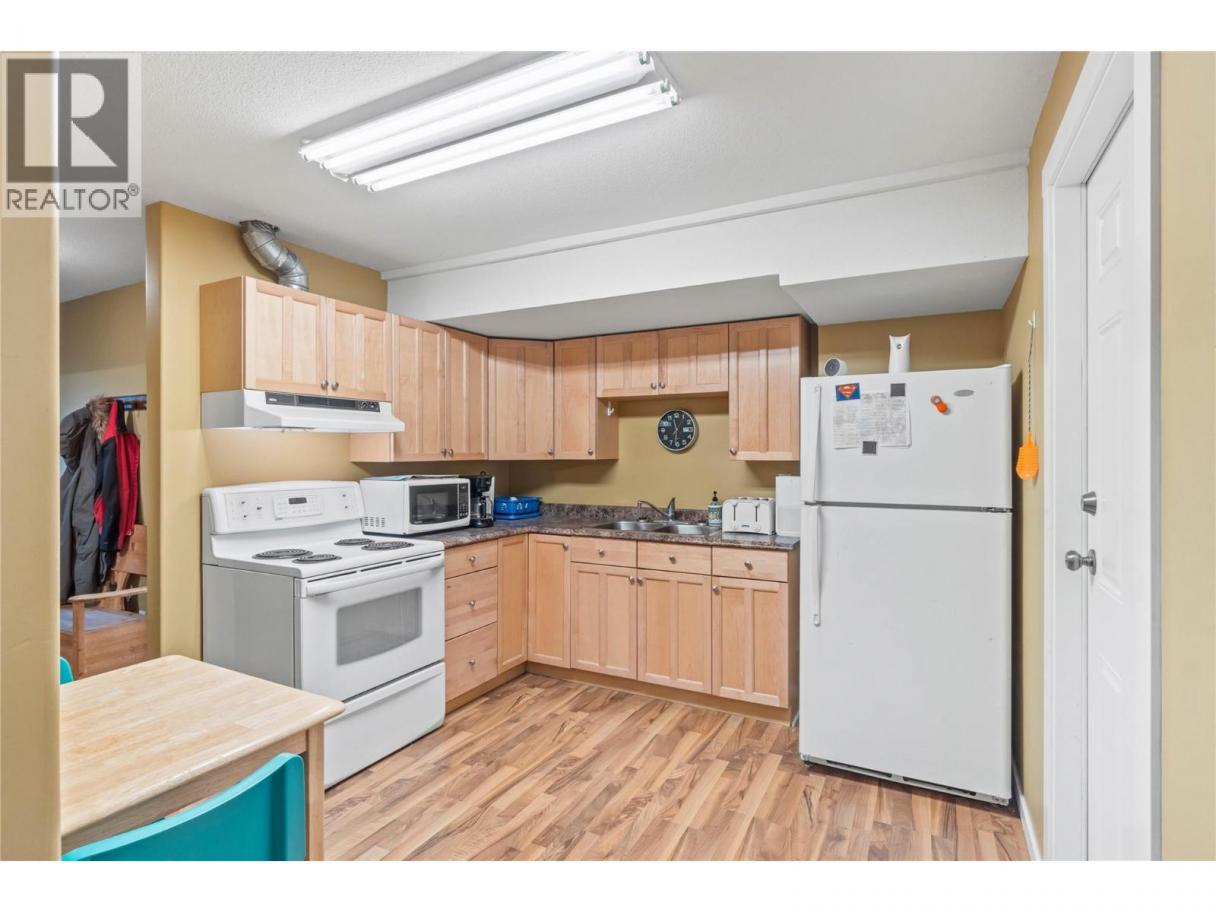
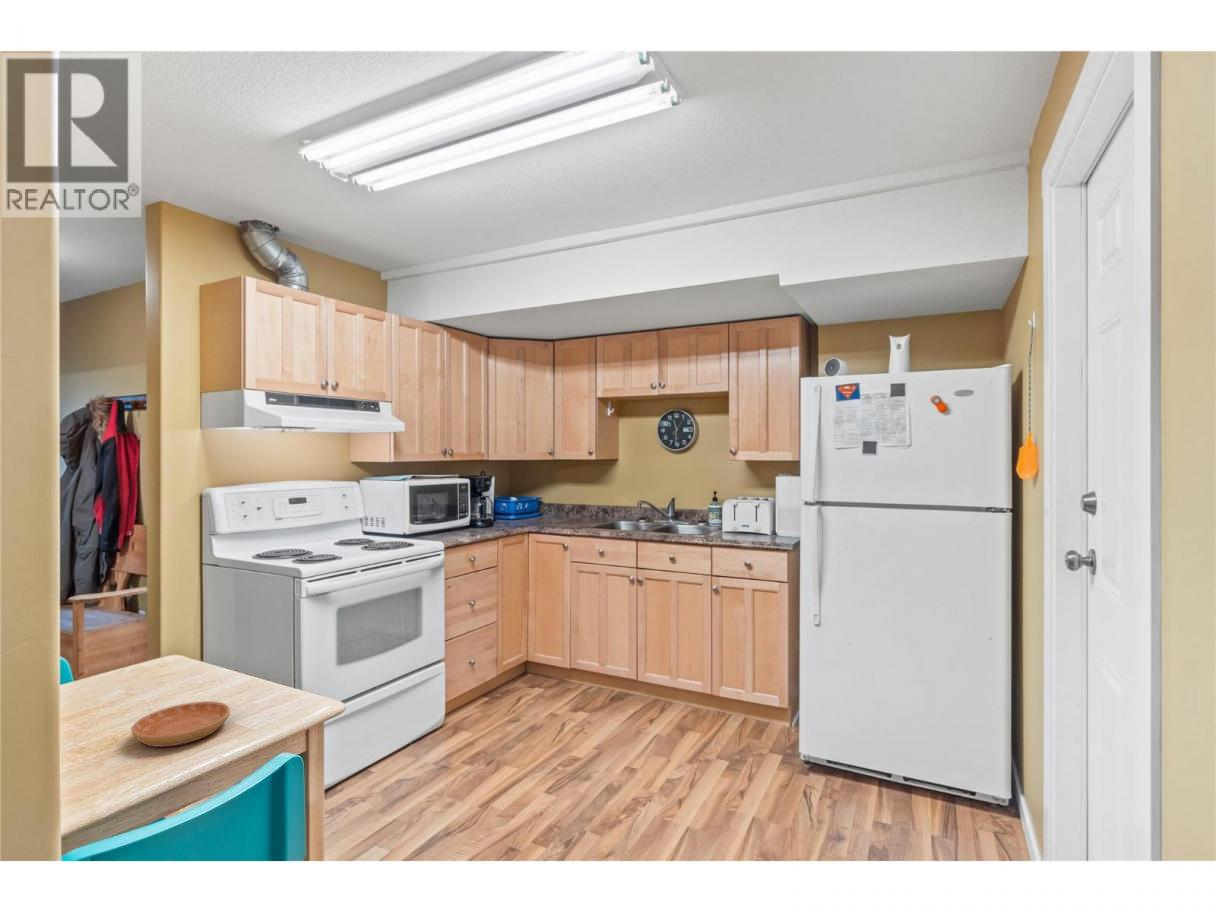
+ saucer (182, 724)
